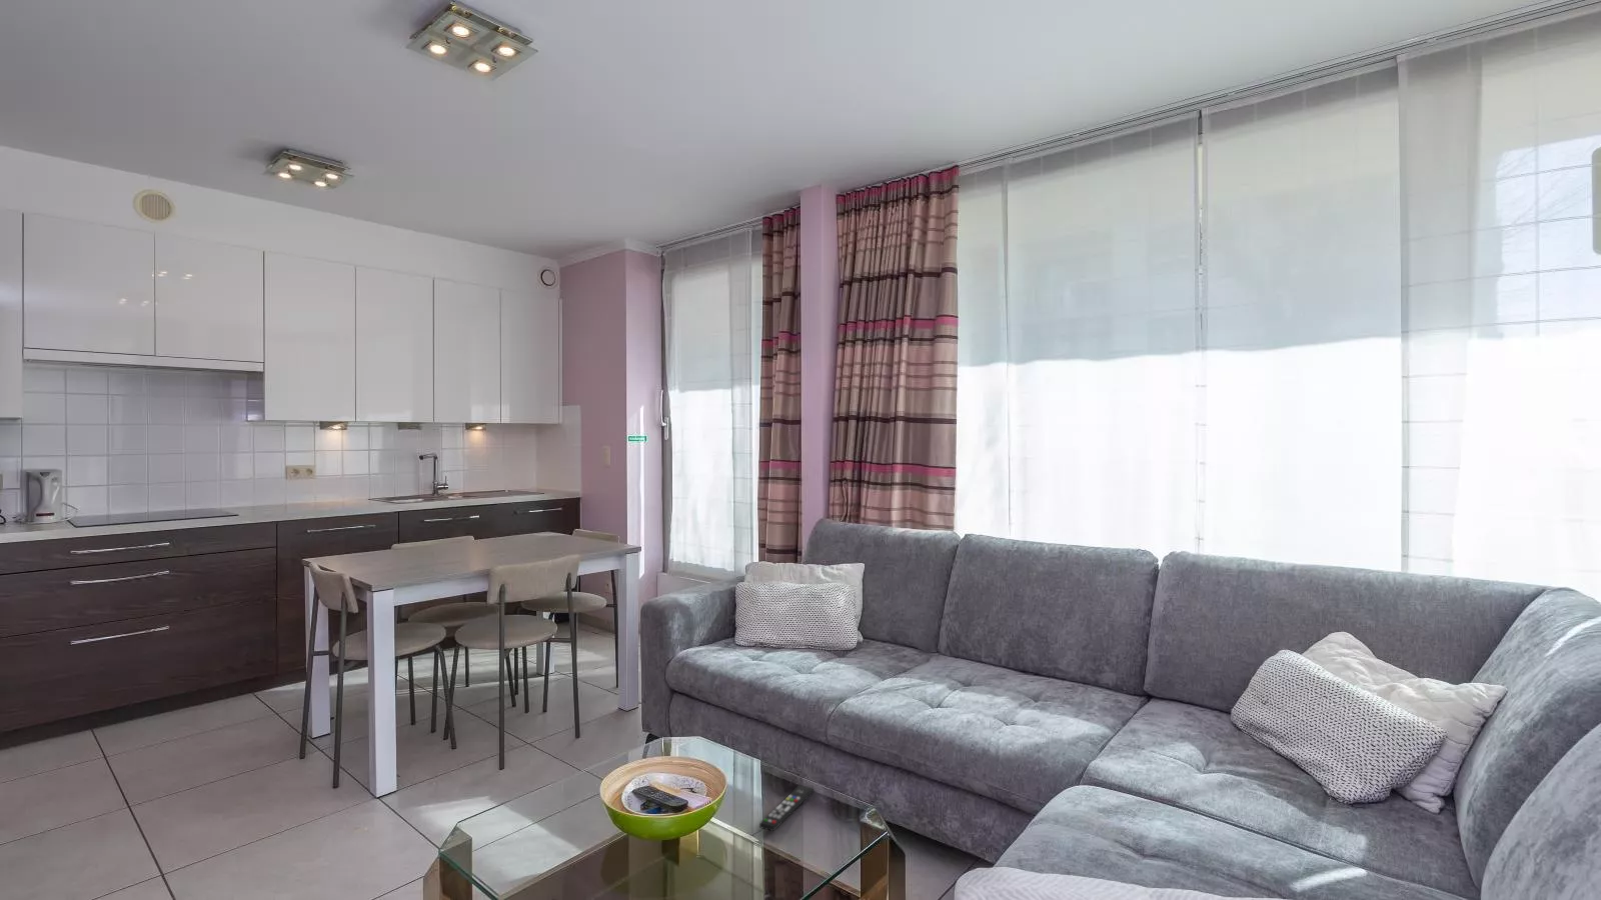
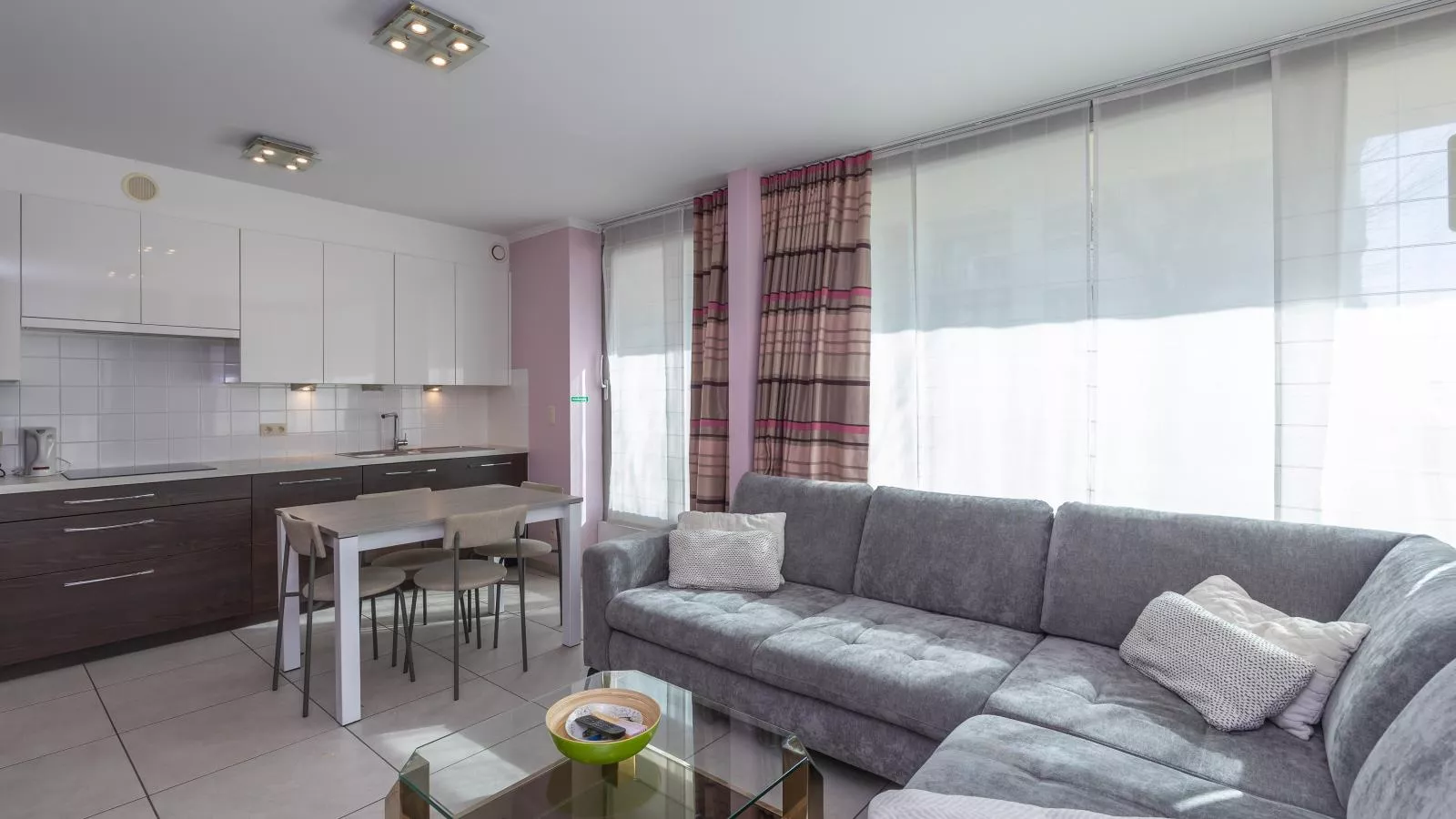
- remote control (787, 805)
